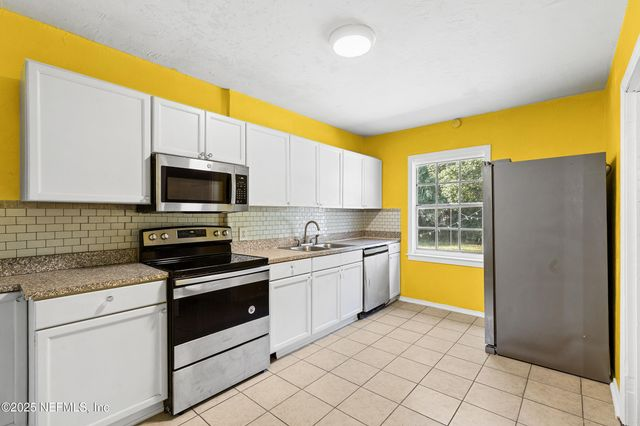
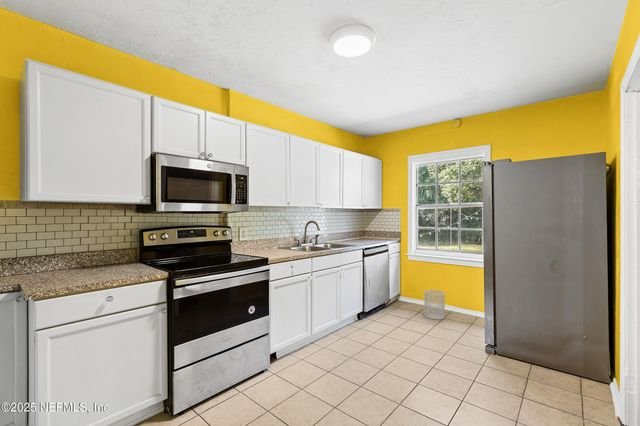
+ wastebasket (434, 303)
